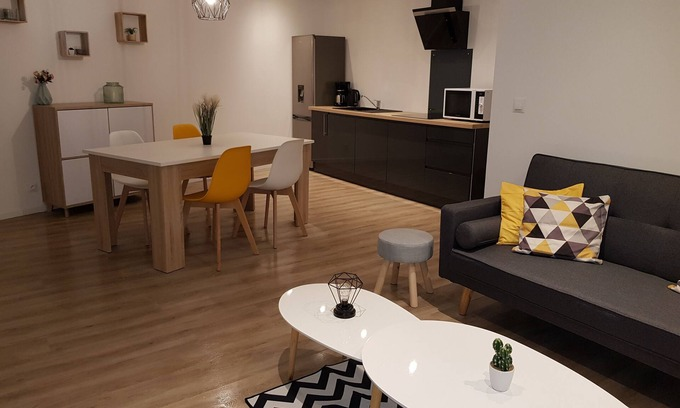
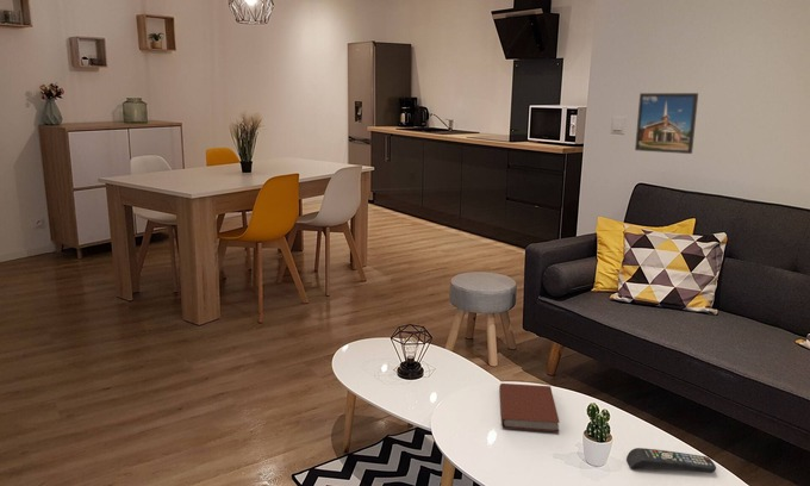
+ book (526, 405)
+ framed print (665, 123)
+ remote control (671, 460)
